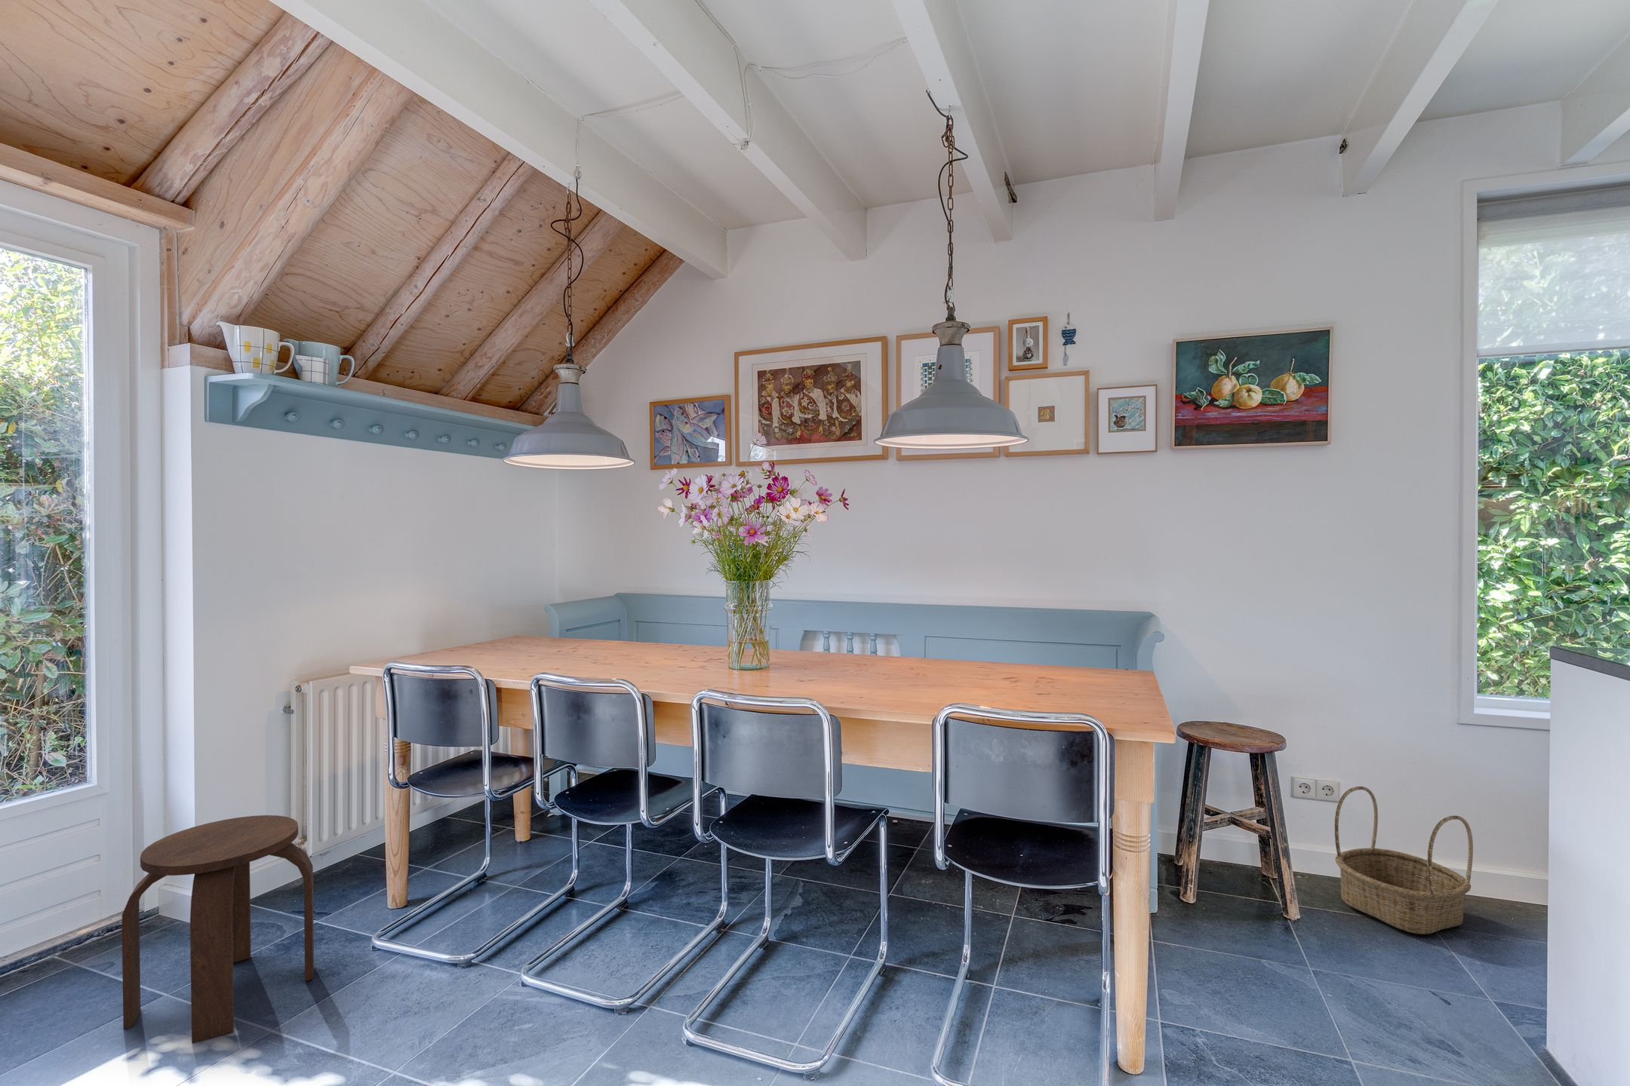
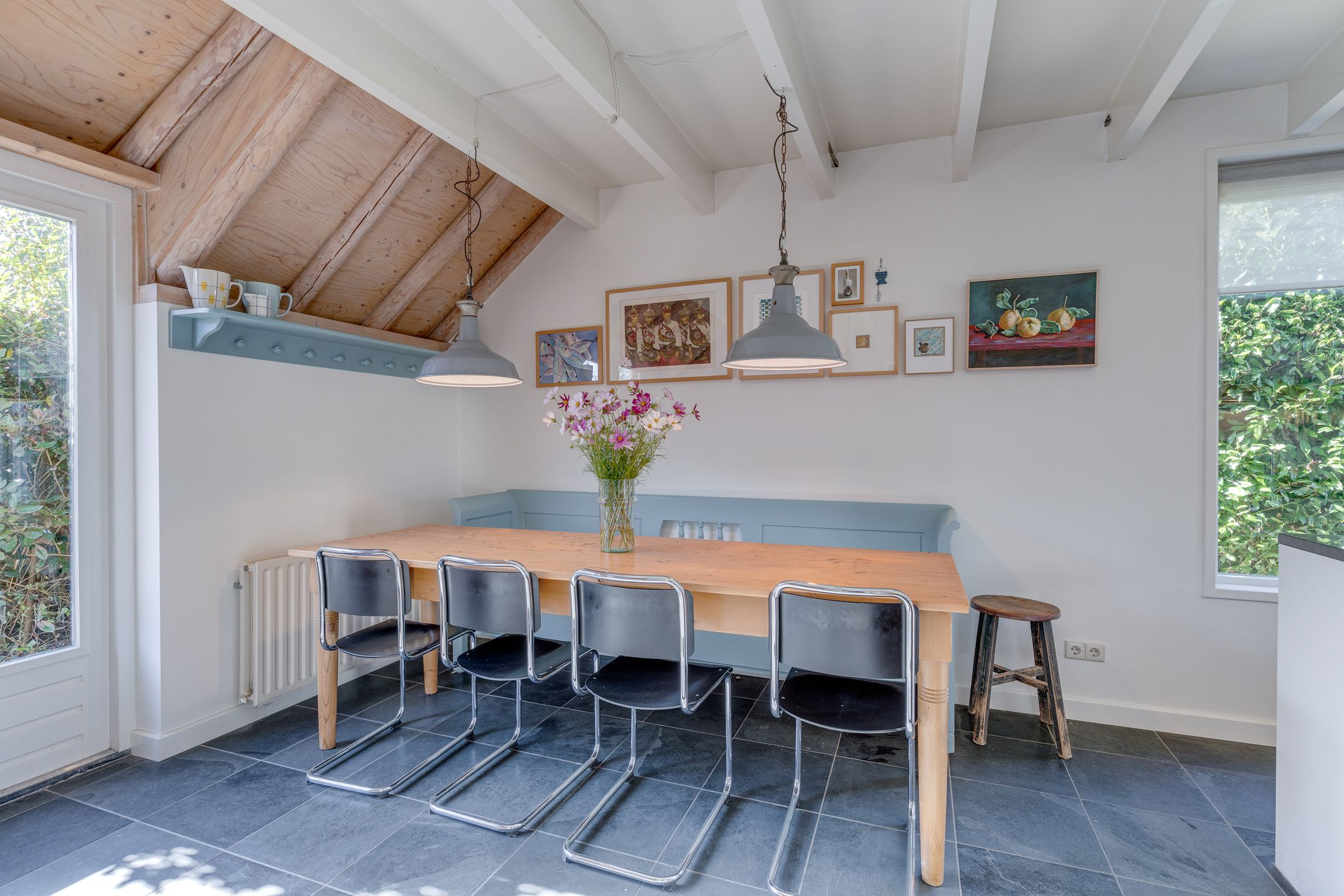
- stool (224, 916)
- basket (1400, 857)
